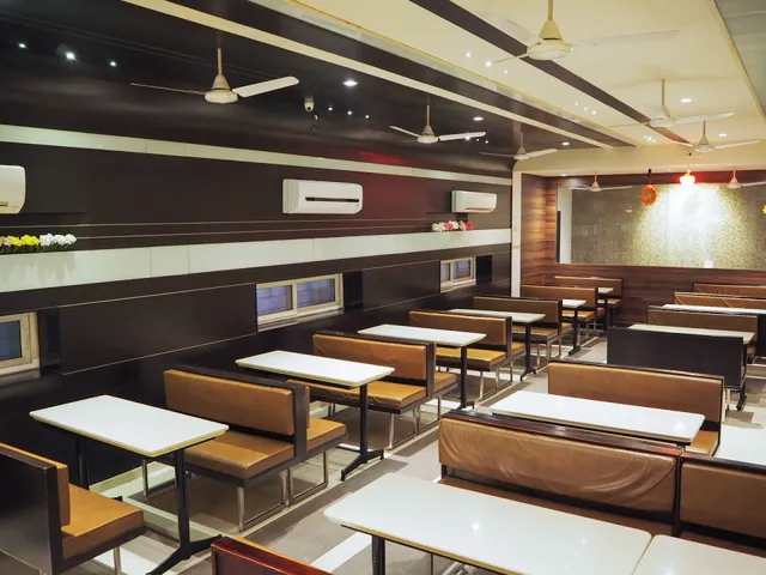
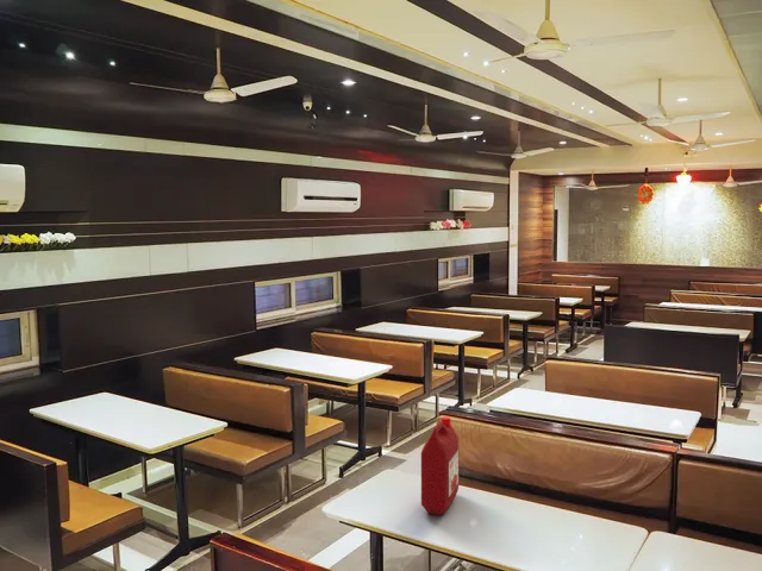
+ ketchup jug (441, 463)
